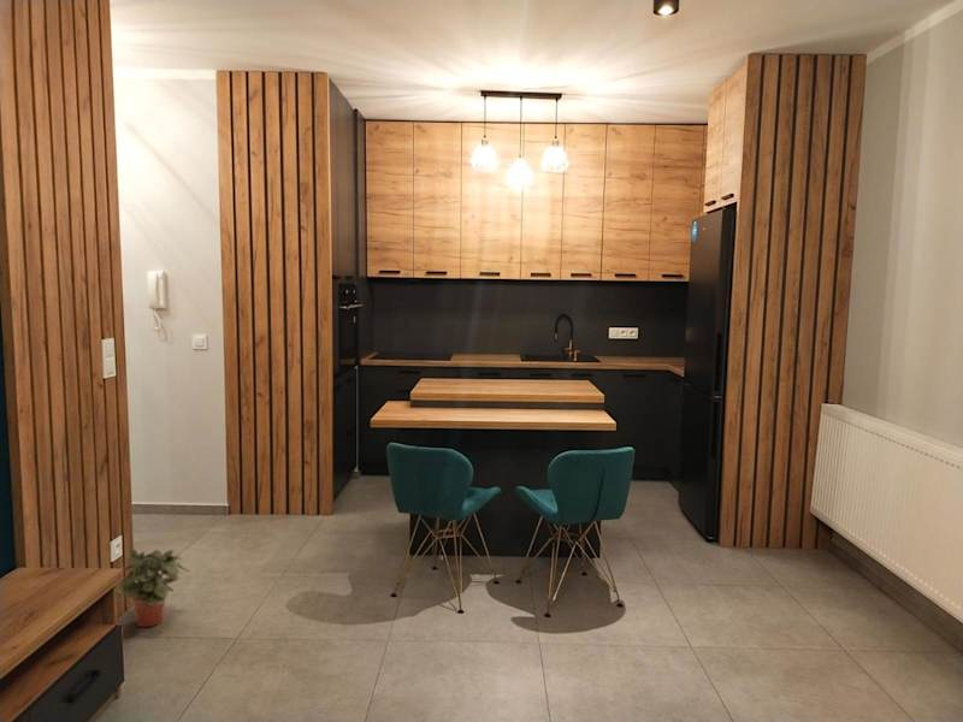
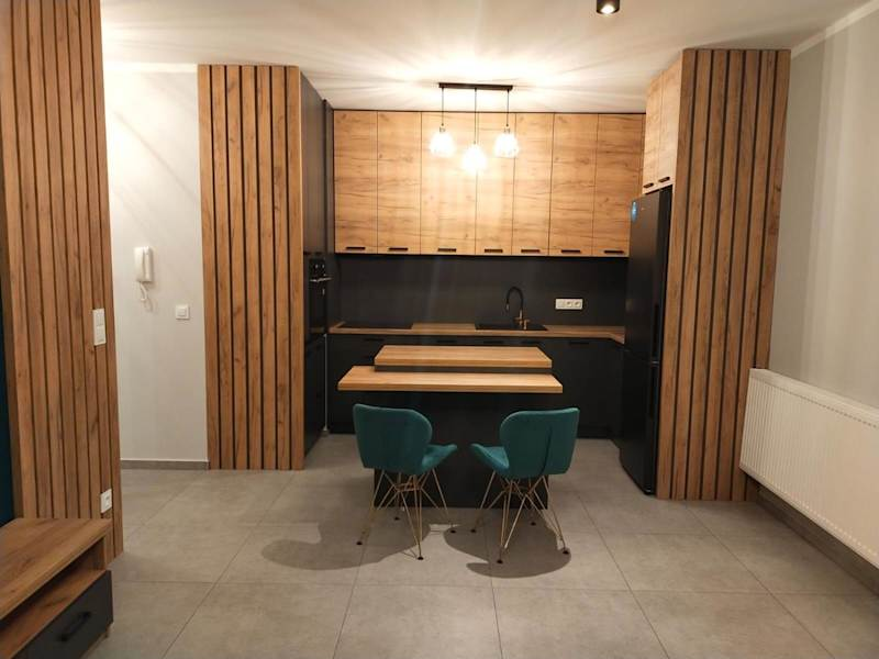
- potted plant (149, 585)
